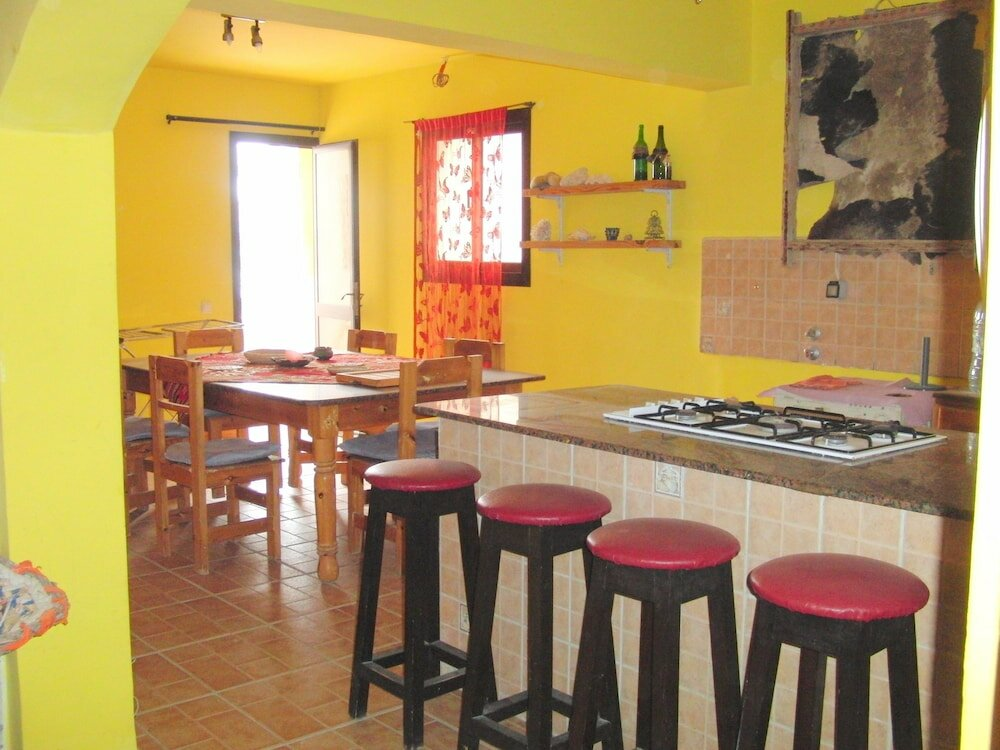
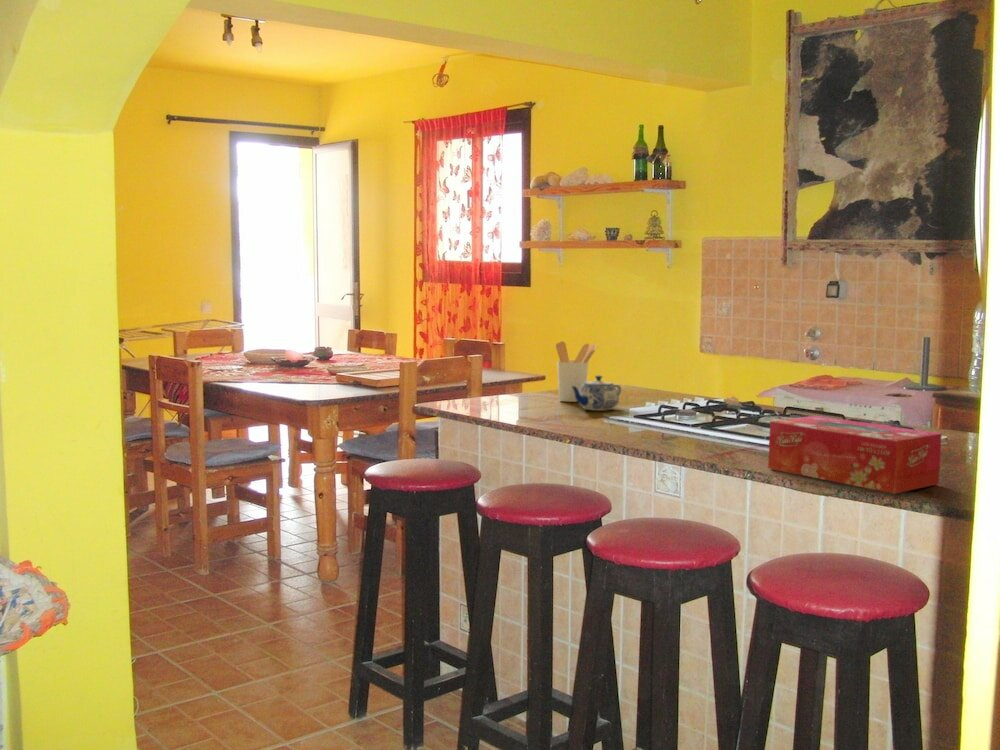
+ teapot (595, 392)
+ utensil holder (577, 370)
+ tissue box (851, 451)
